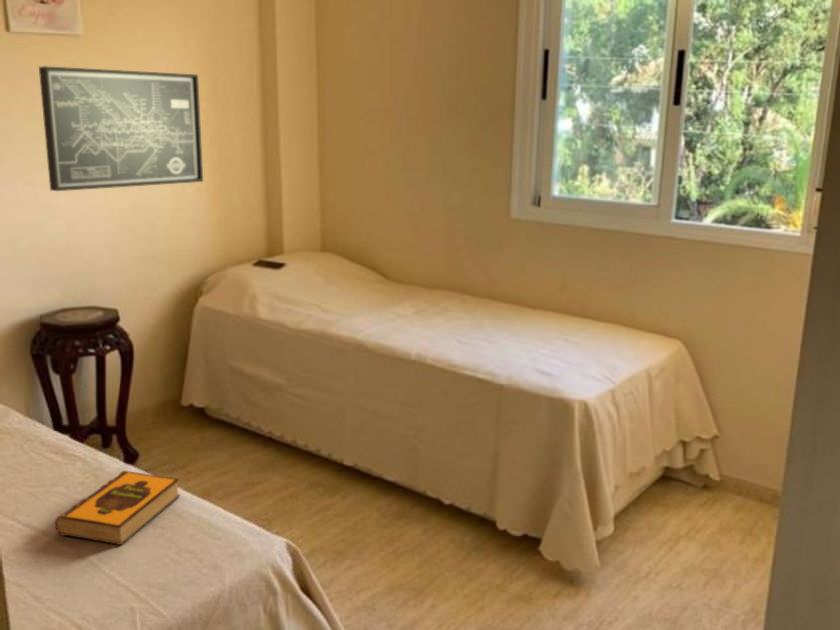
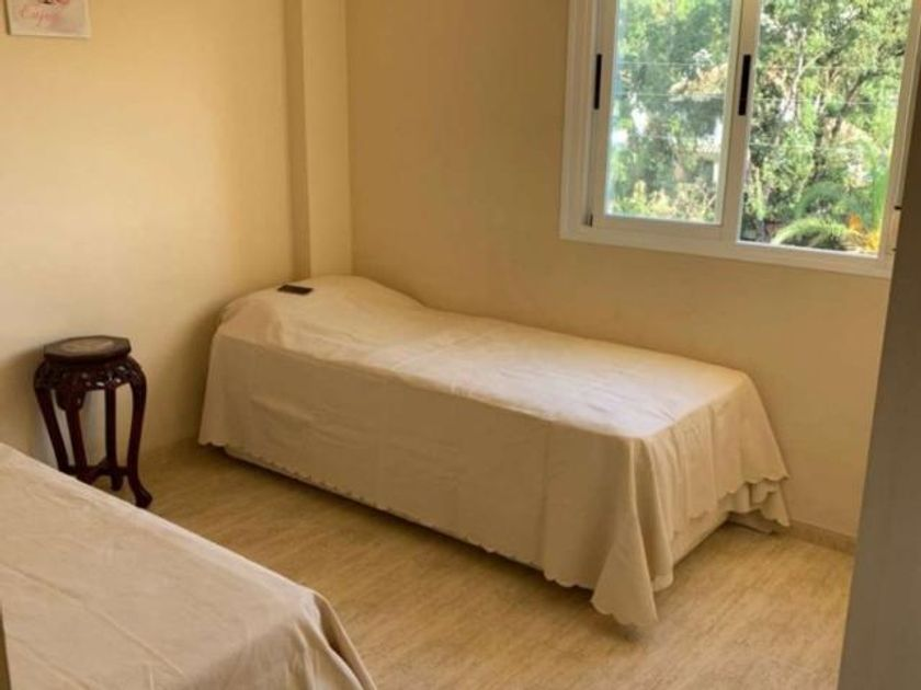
- hardback book (119, 504)
- wall art (128, 129)
